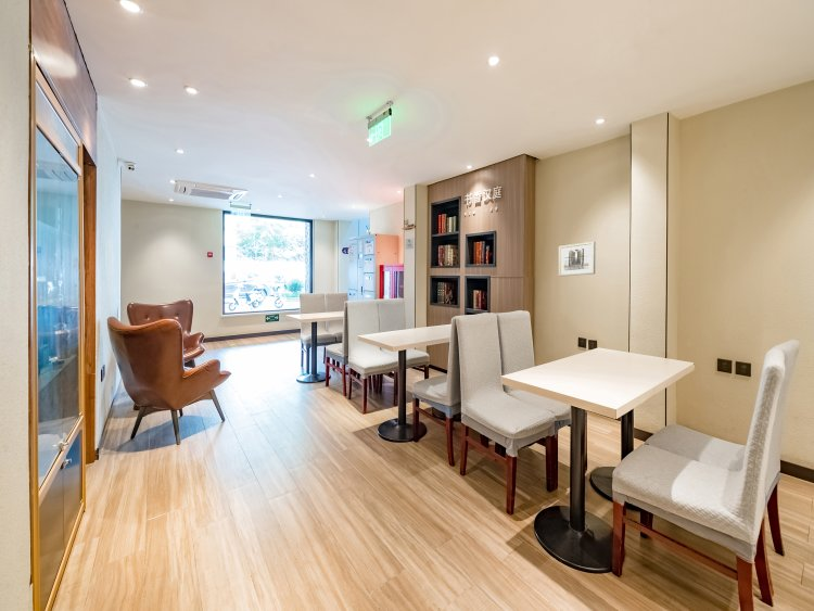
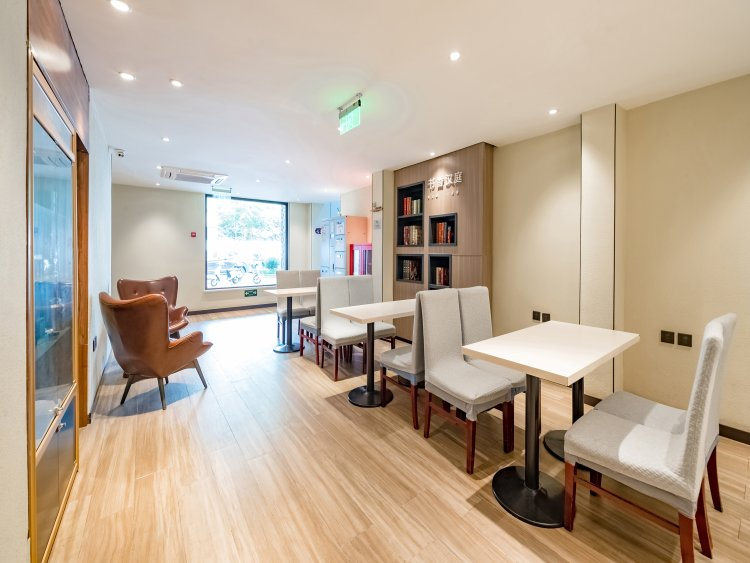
- wall art (575, 259)
